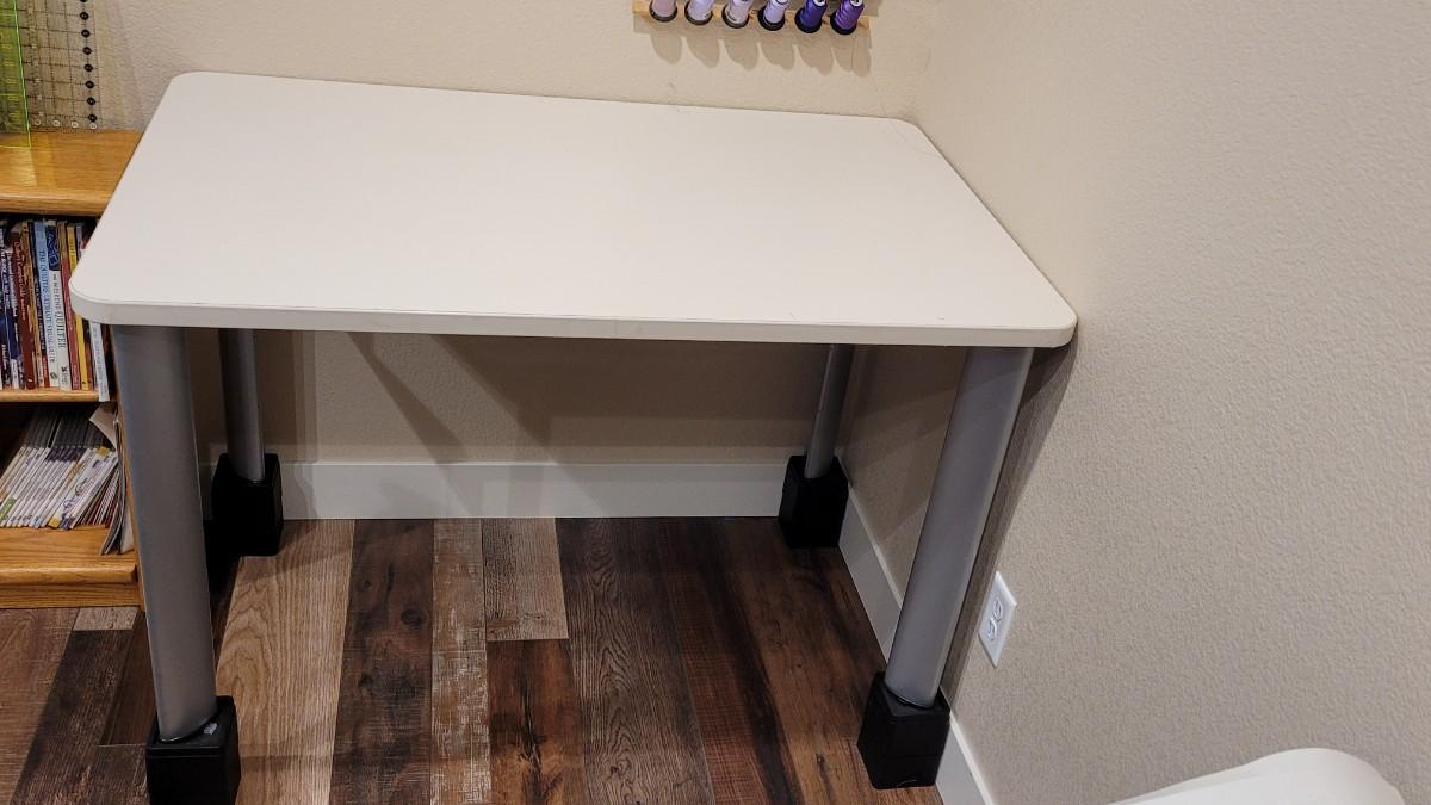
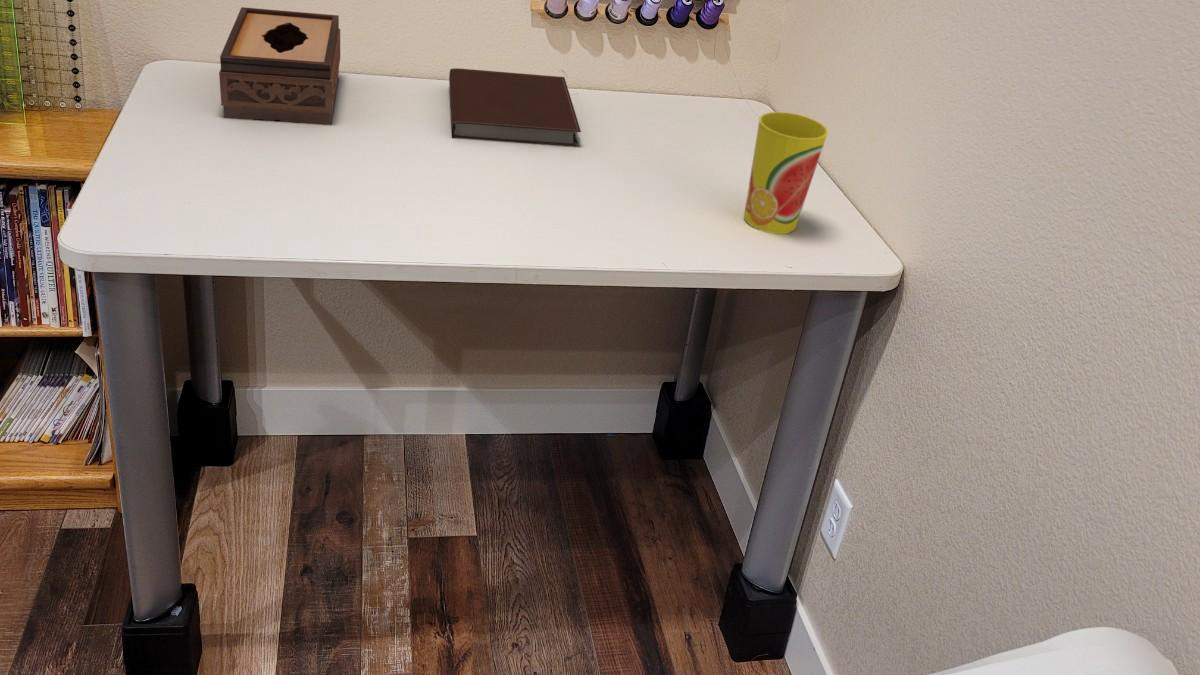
+ notebook (511, 106)
+ tissue box (284, 64)
+ cup (781, 174)
